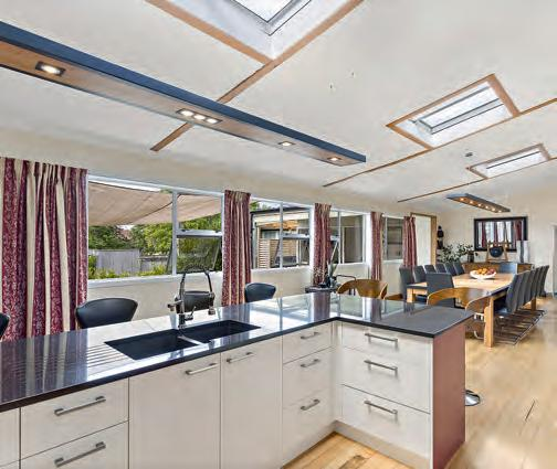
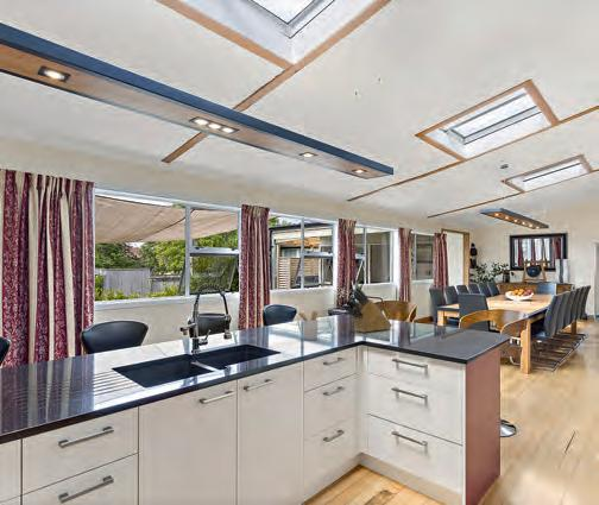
+ knife block (367, 308)
+ utensil holder (307, 324)
